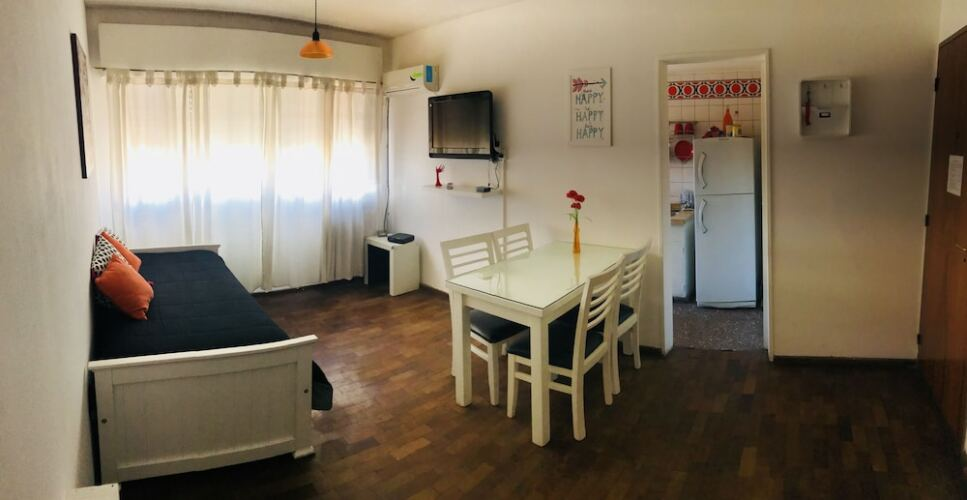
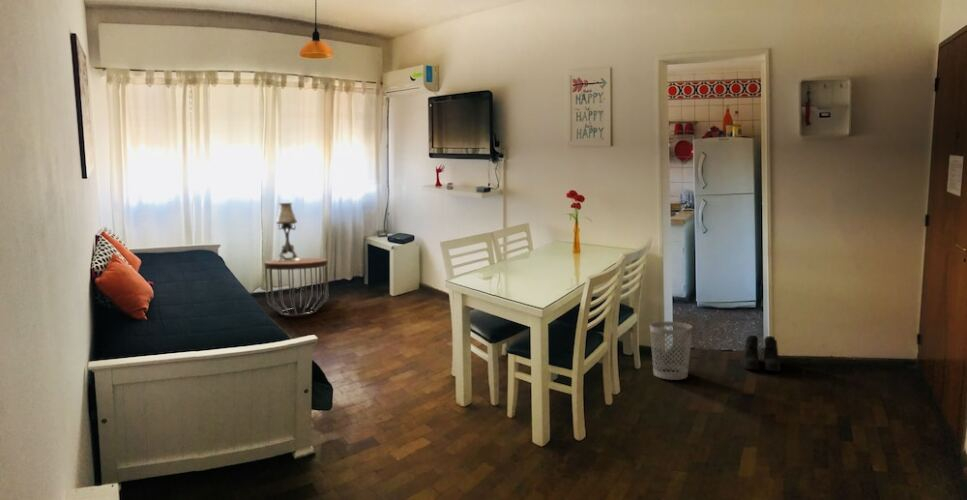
+ boots (764, 351)
+ wastebasket (671, 349)
+ table lamp (287, 232)
+ side table (300, 286)
